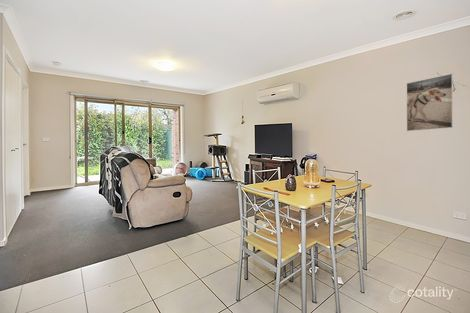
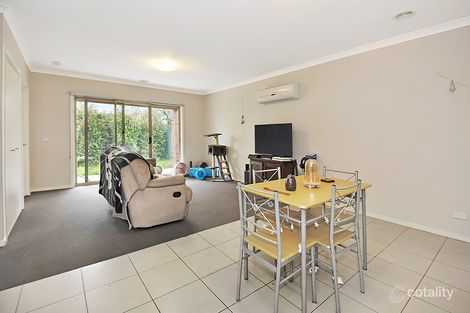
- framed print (428, 104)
